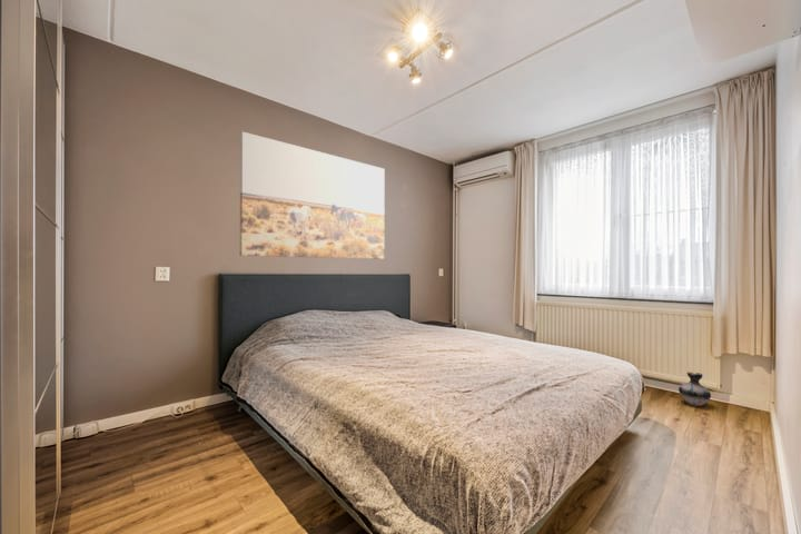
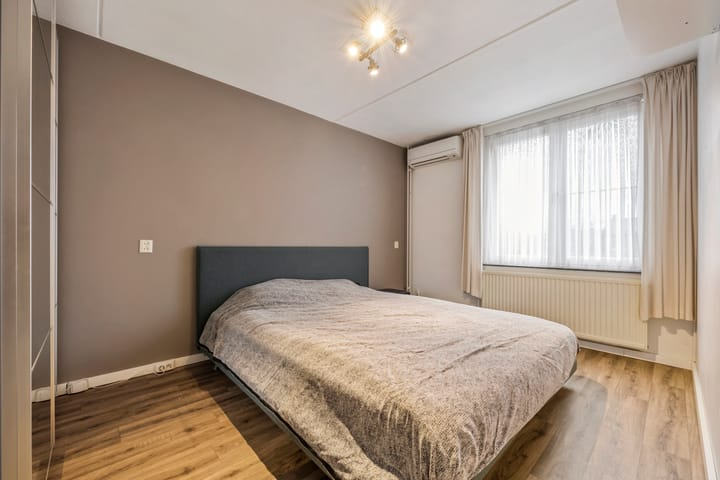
- wall art (323, 205)
- ceramic jug (694, 388)
